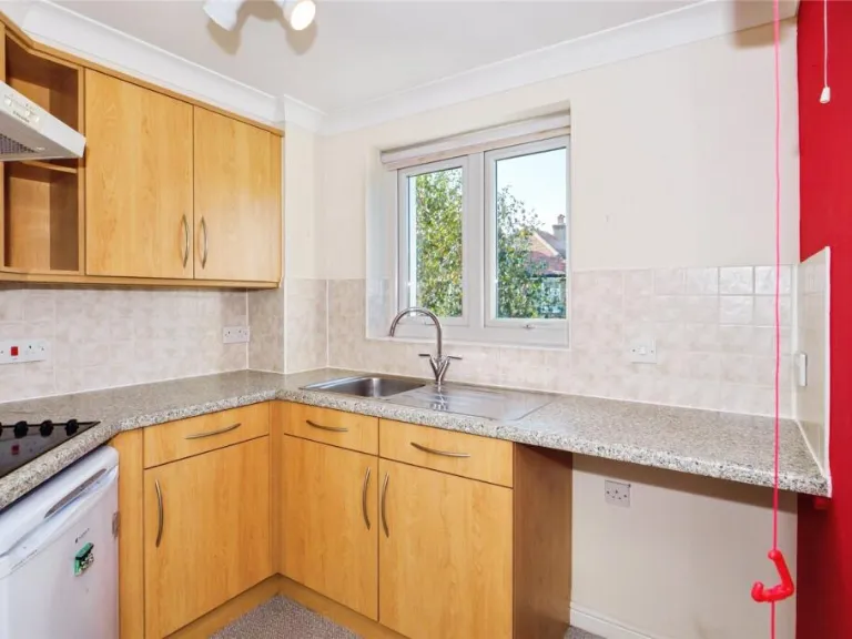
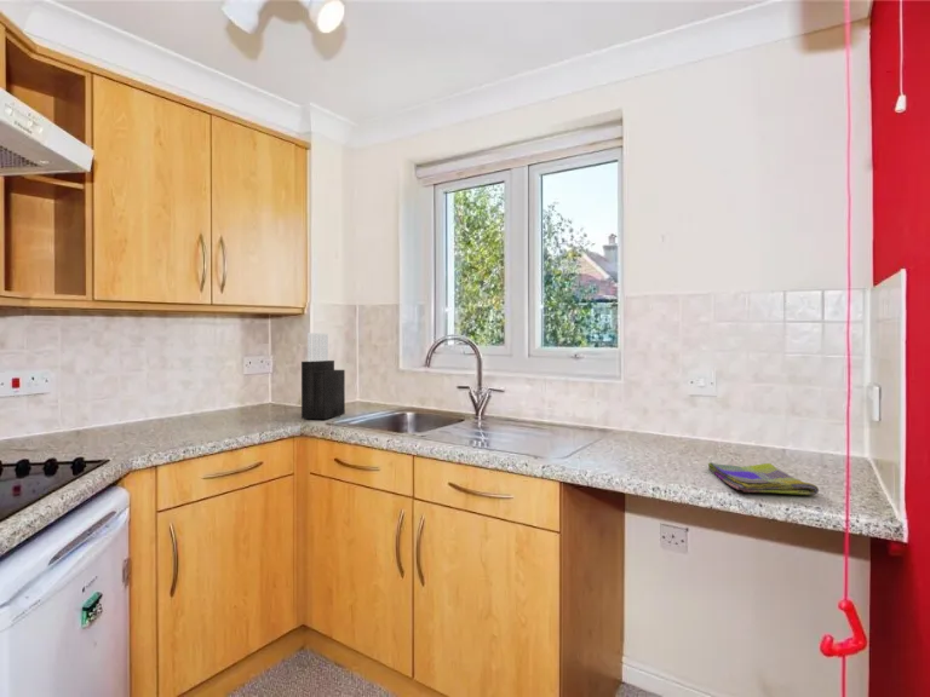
+ knife block (326, 374)
+ dish towel (758, 476)
